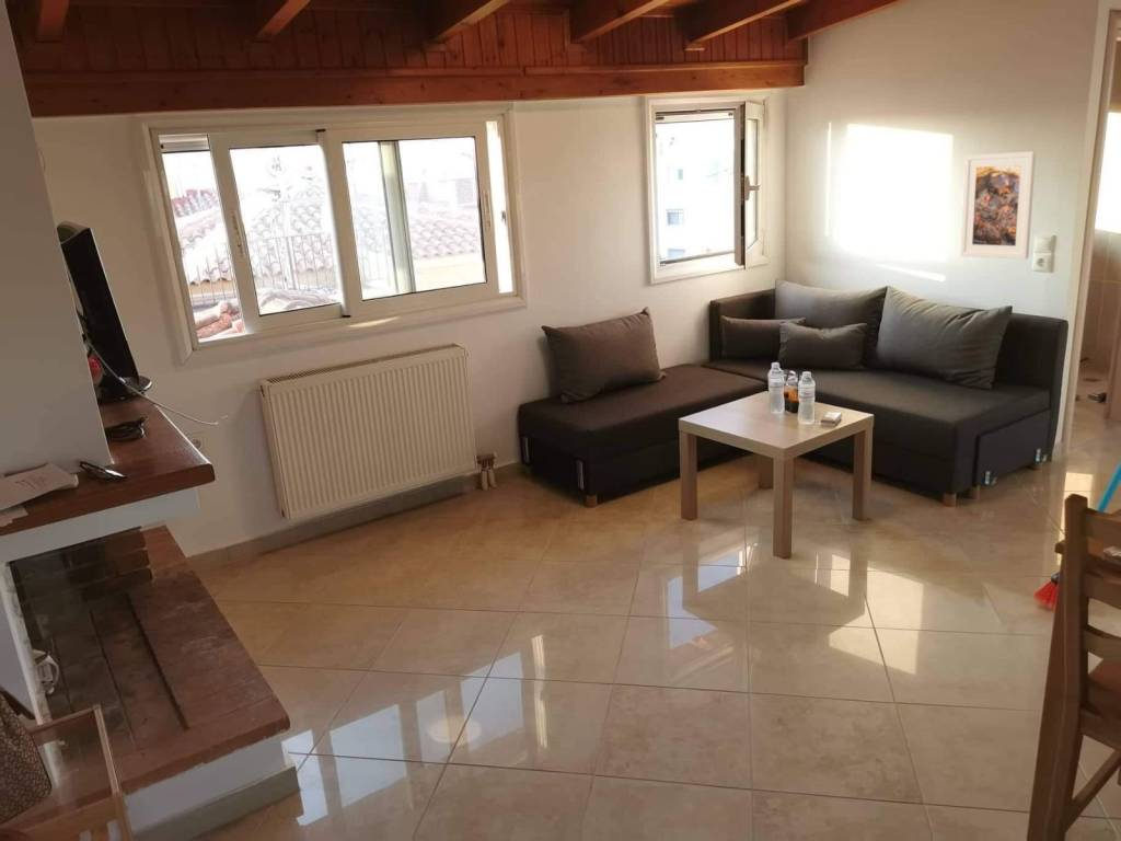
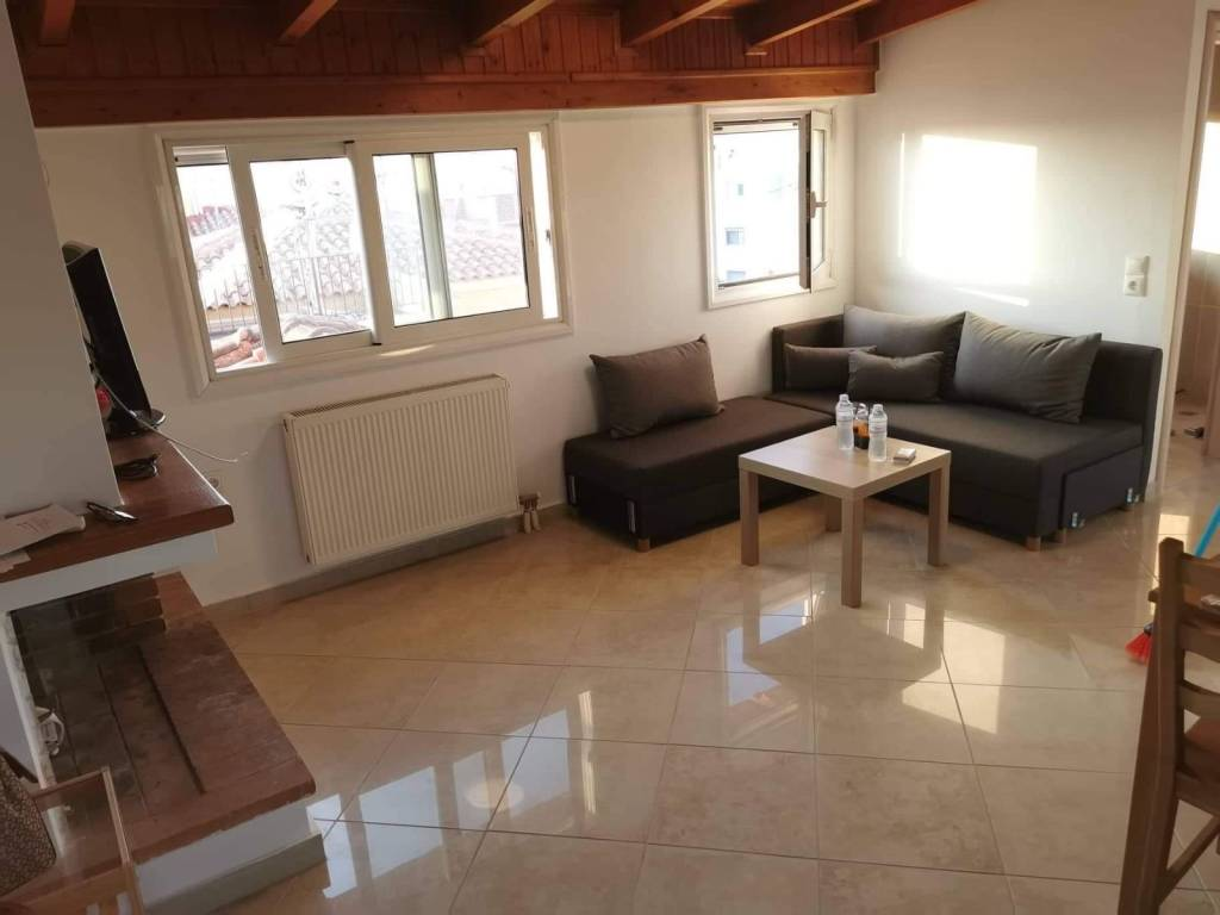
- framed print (996, 206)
